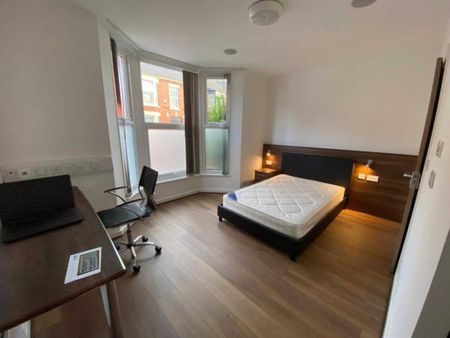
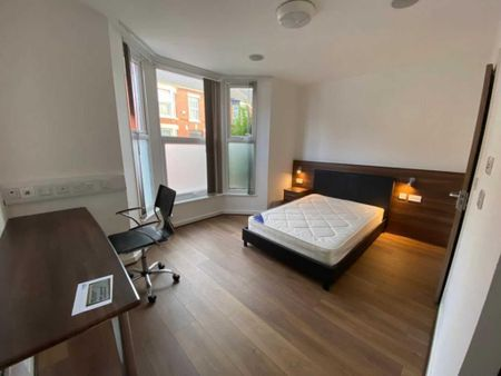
- laptop (41, 203)
